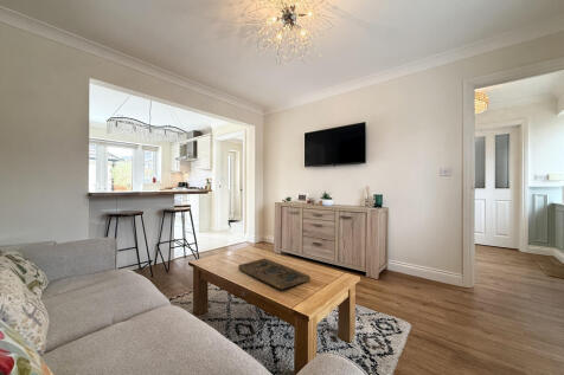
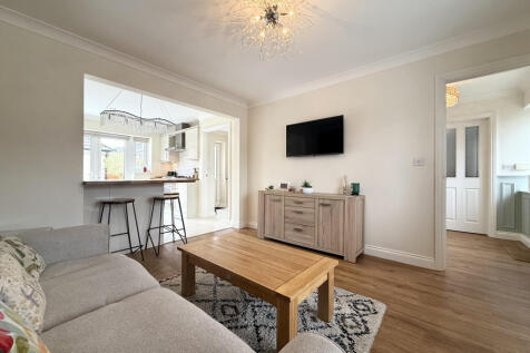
- decorative tray (271, 271)
